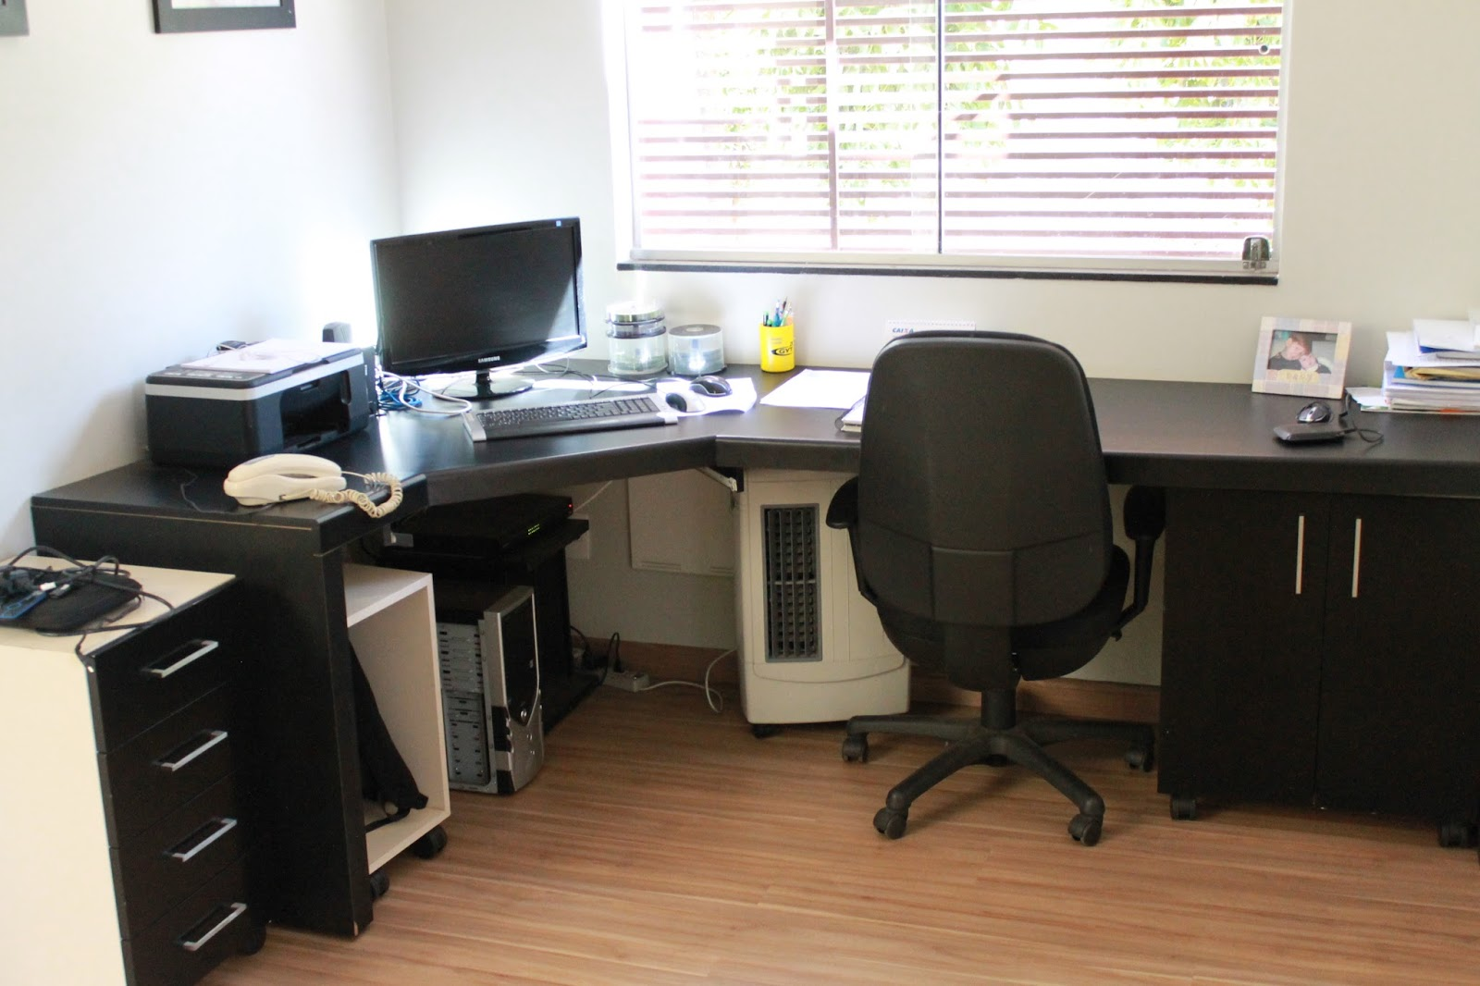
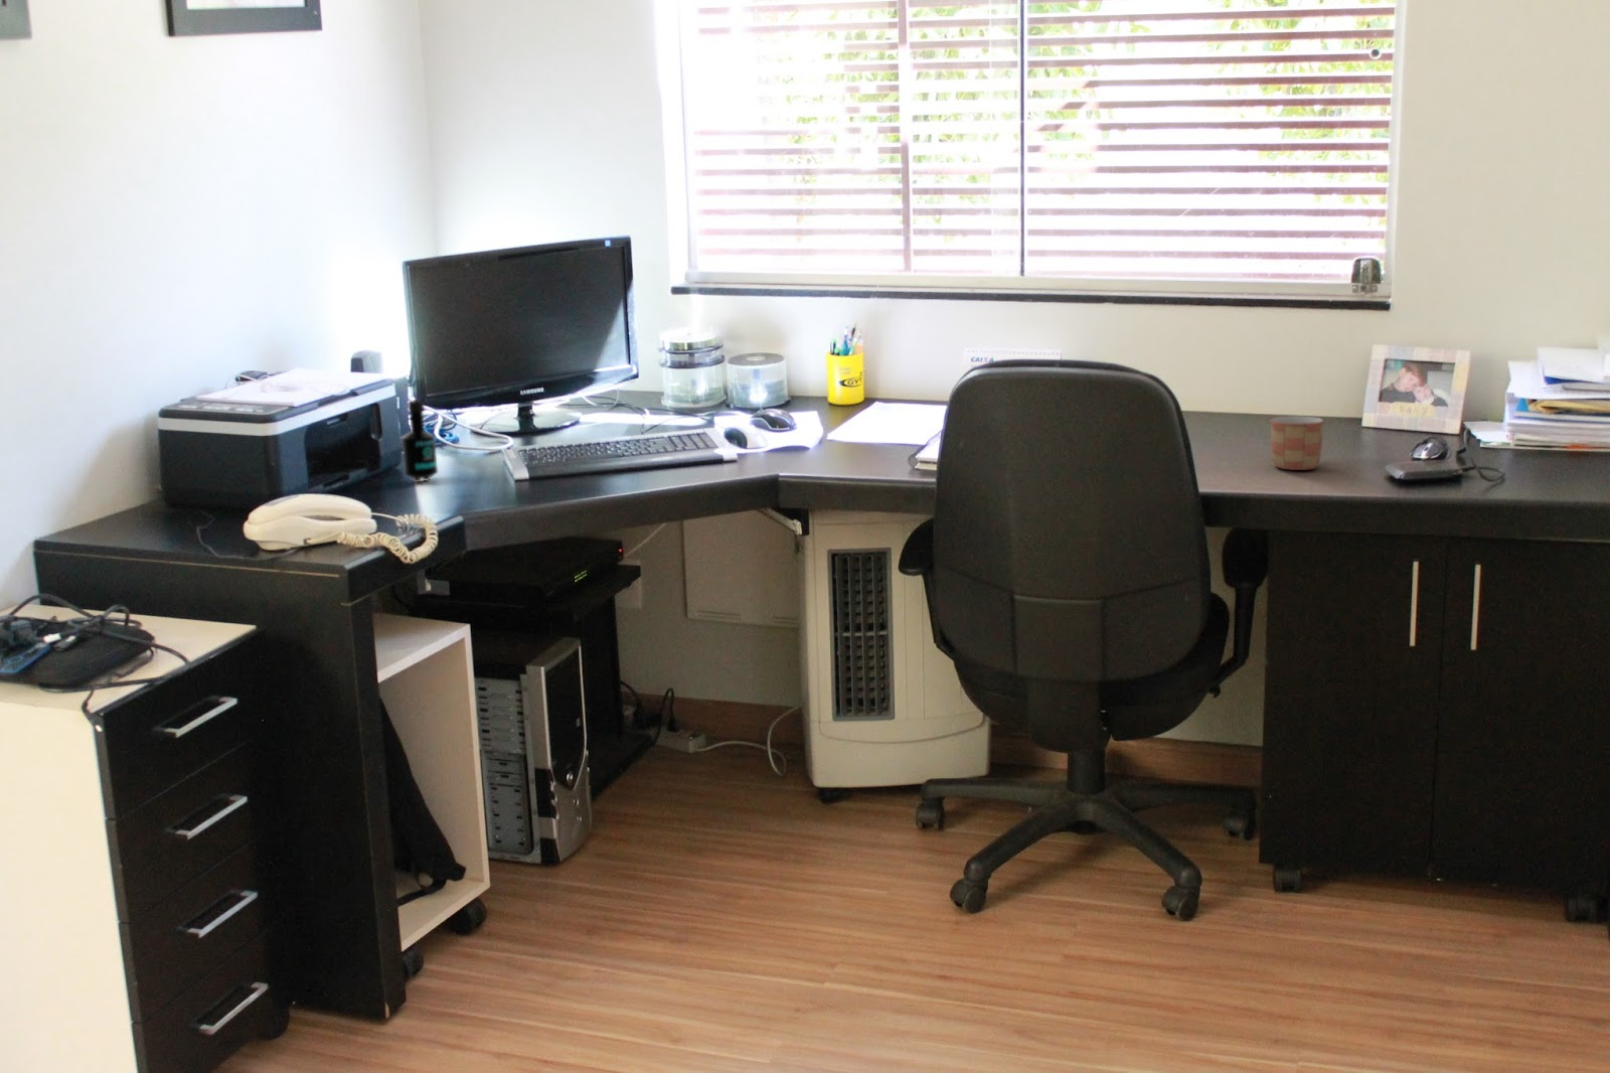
+ mug (1300, 442)
+ bottle (418, 439)
